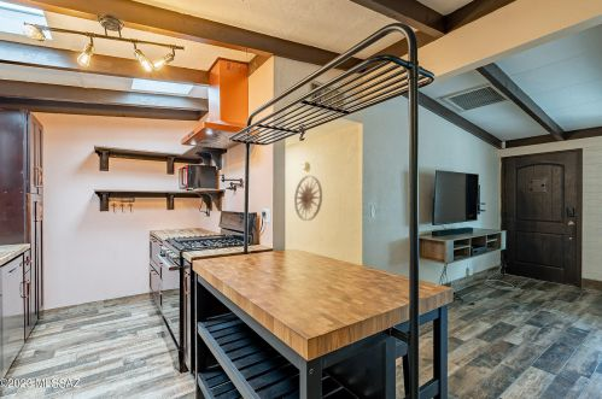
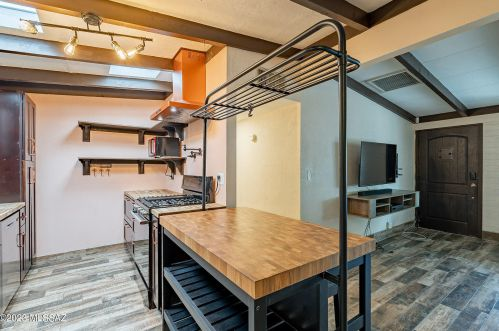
- wall art (306, 198)
